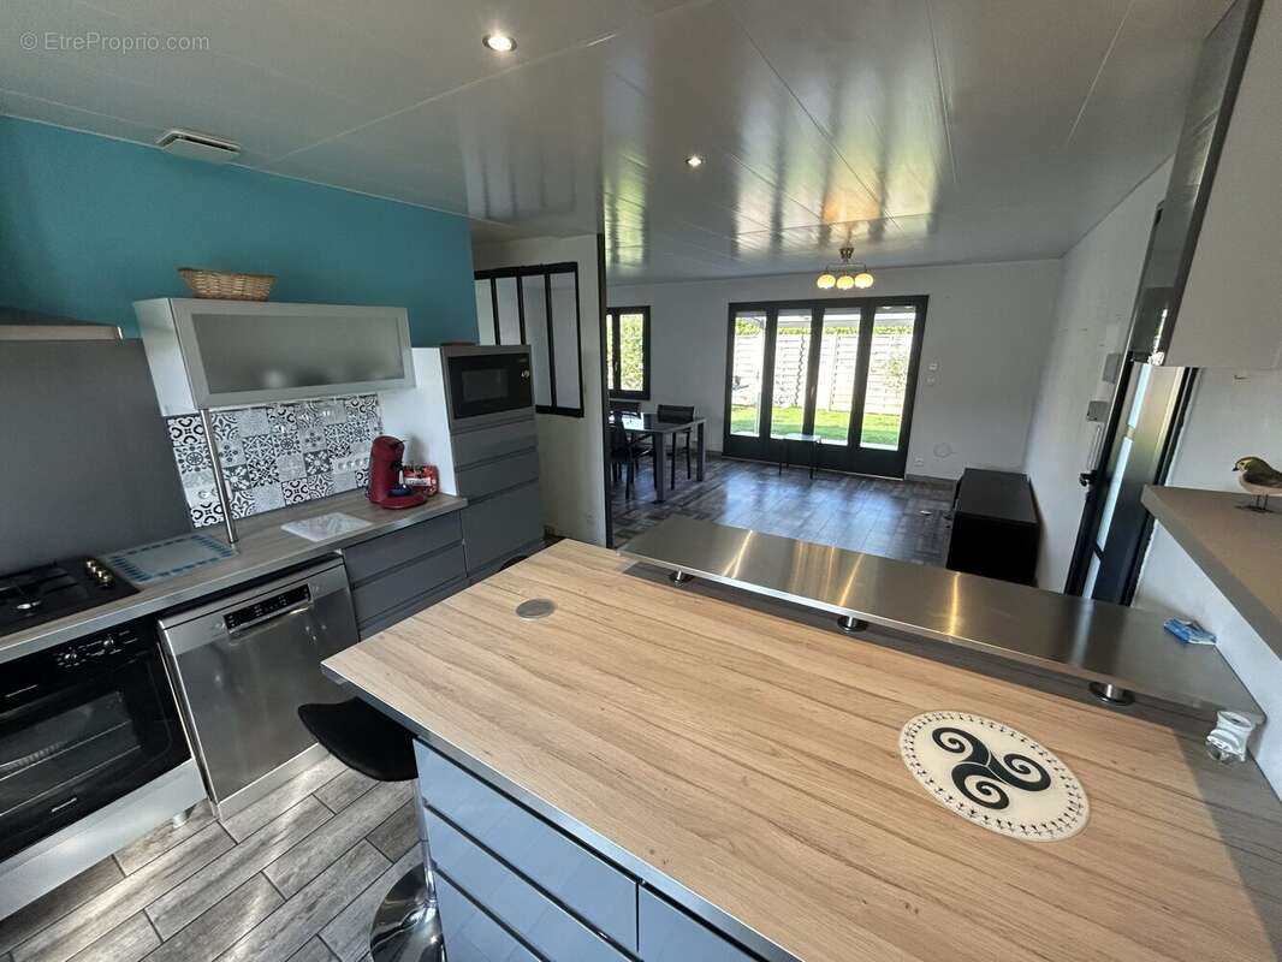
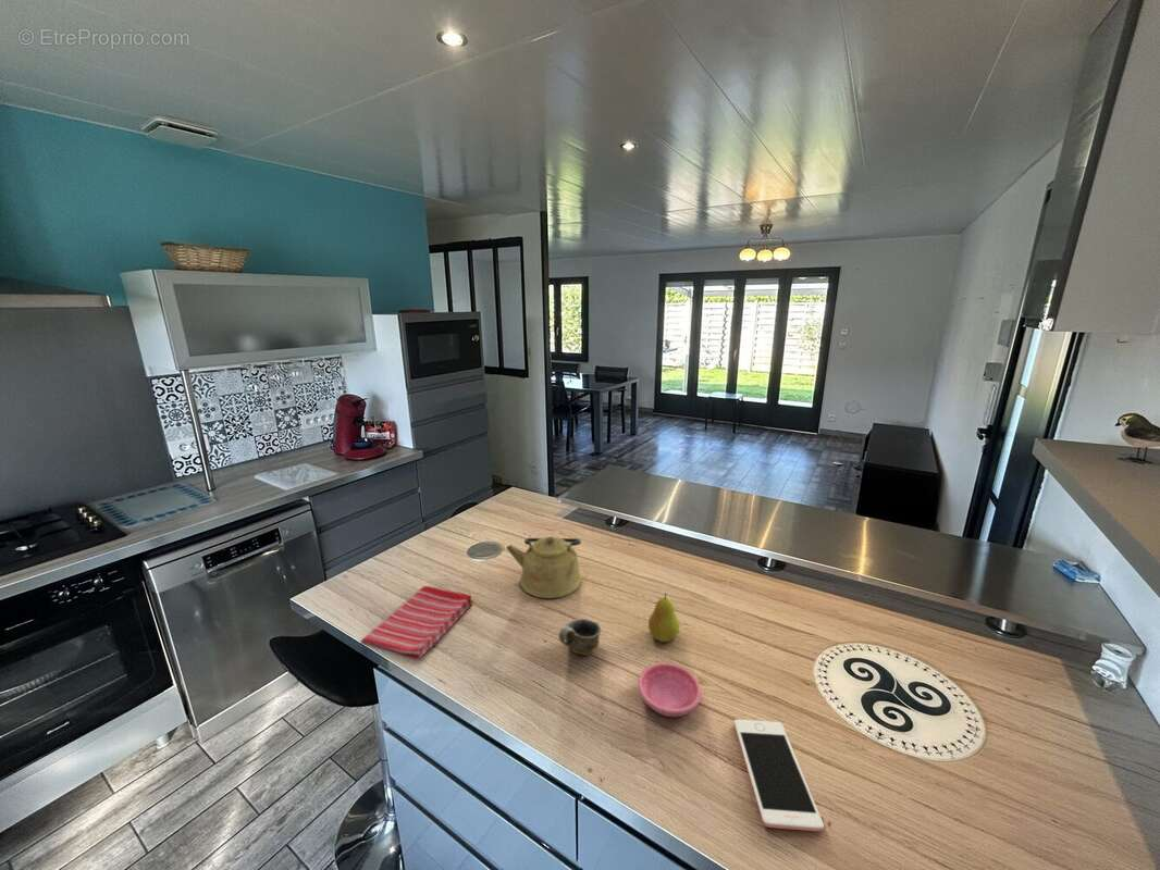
+ dish towel (420, 618)
+ cell phone (773, 769)
+ kettle (543, 558)
+ fruit (664, 614)
+ saucer (668, 691)
+ cup (579, 634)
